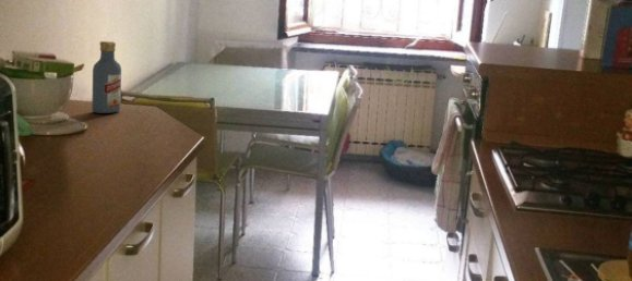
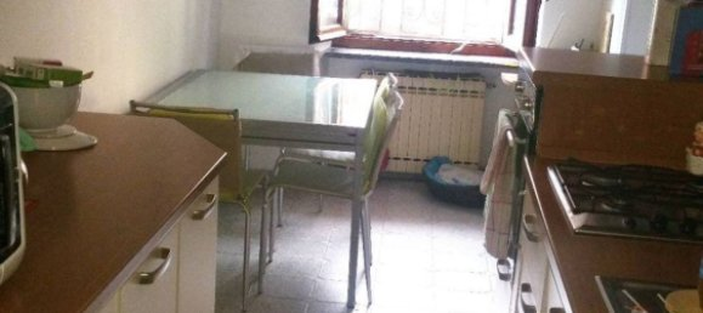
- vodka (107, 76)
